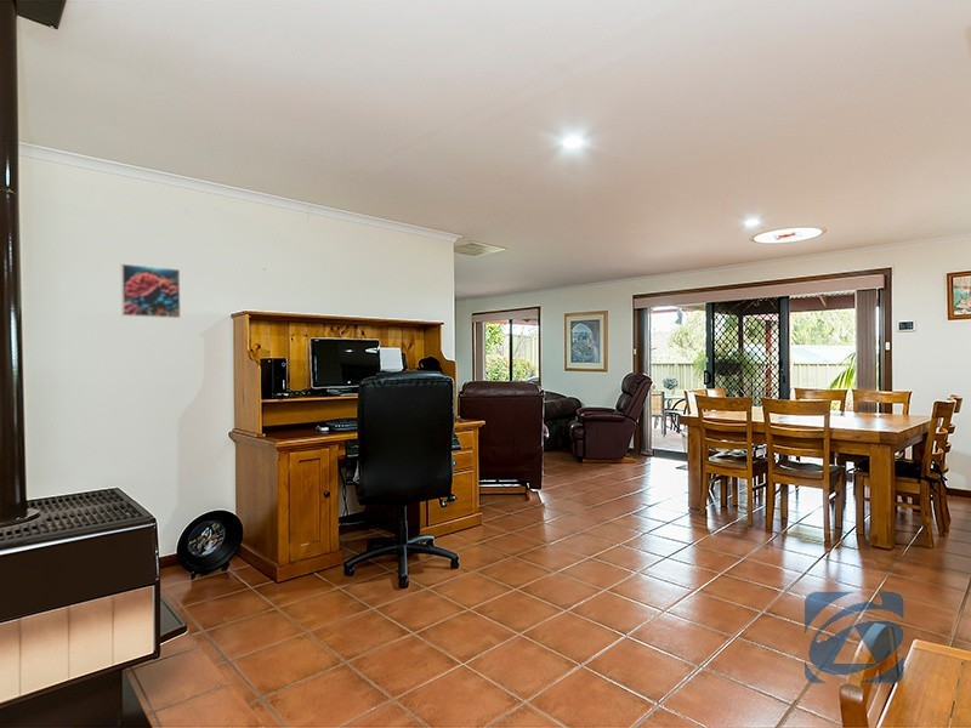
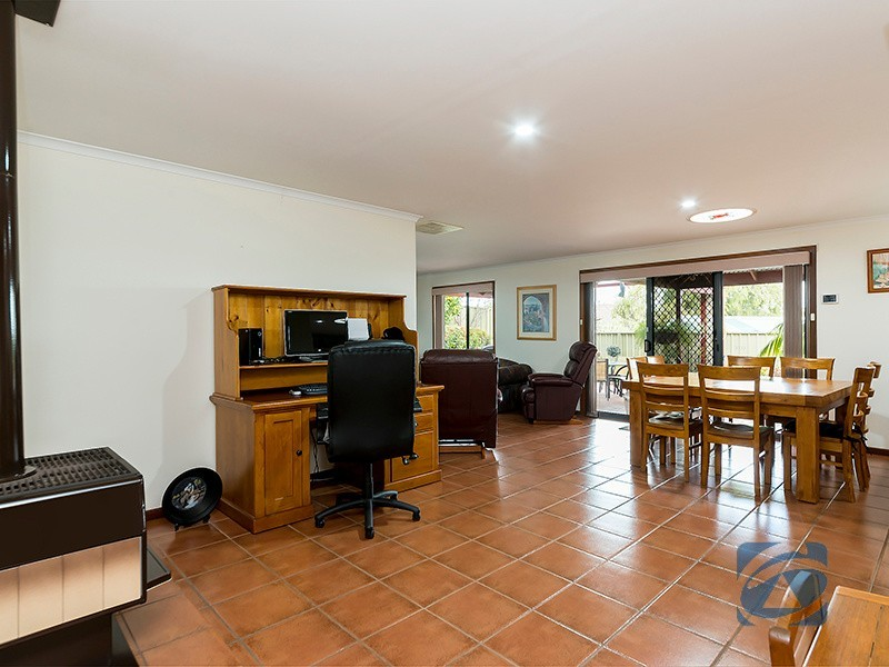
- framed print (151, 291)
